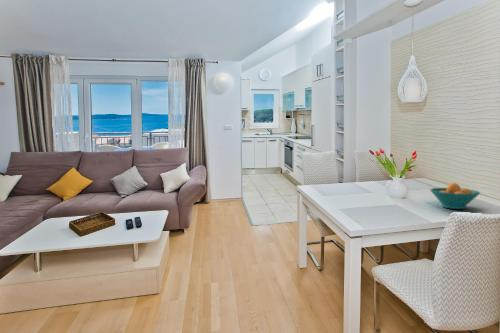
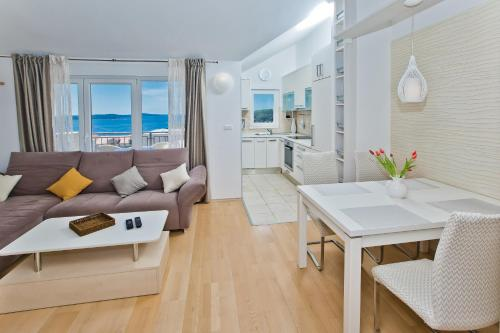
- fruit bowl (453, 195)
